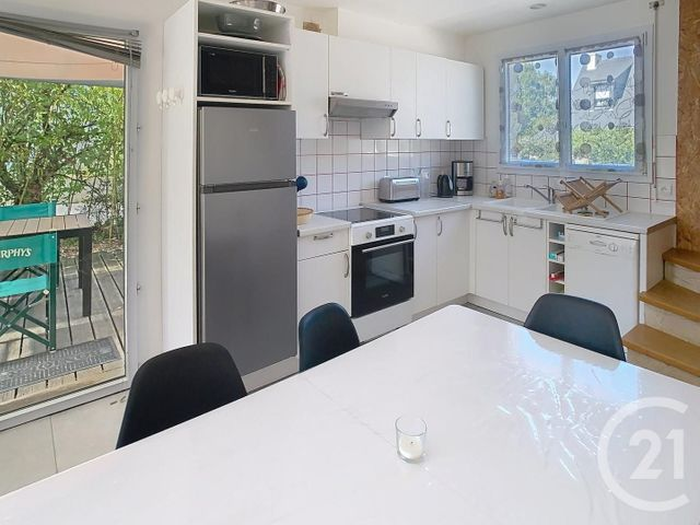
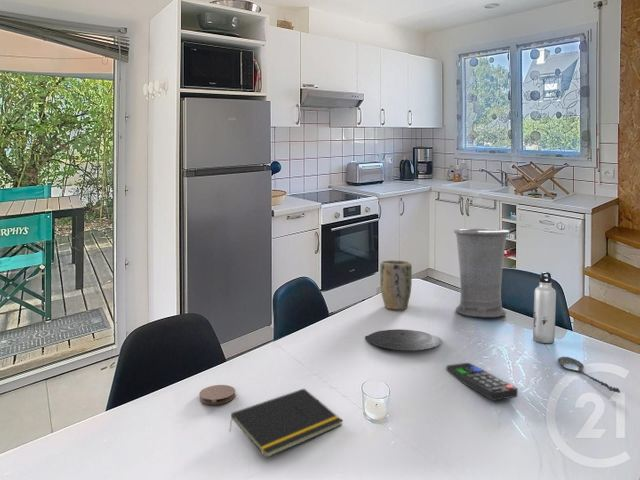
+ notepad (287, 419)
+ plate (402, 336)
+ coaster (217, 394)
+ water bottle (544, 306)
+ vase (480, 271)
+ remote control (479, 379)
+ spoon (588, 375)
+ plant pot (395, 284)
